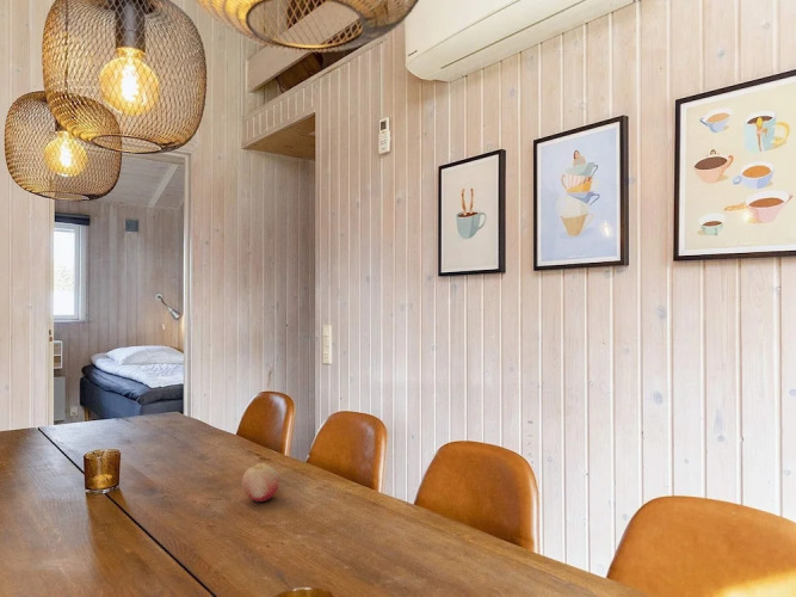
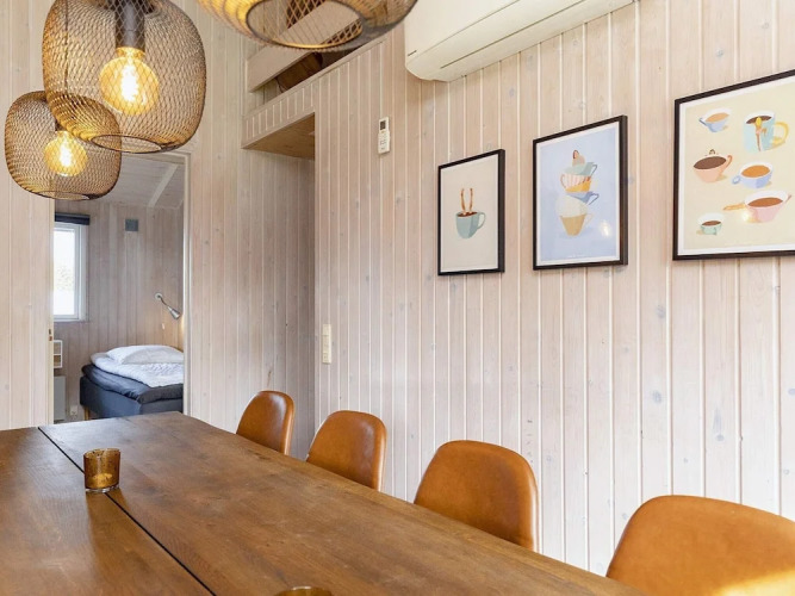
- fruit (260, 482)
